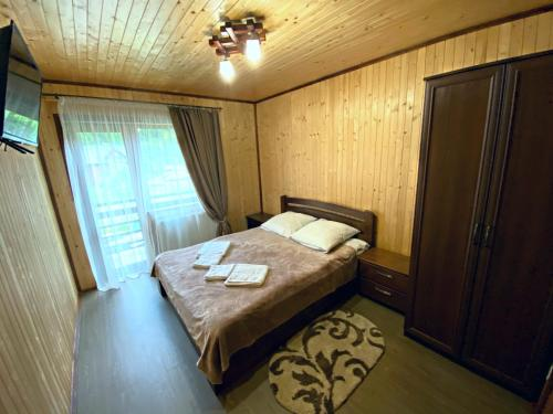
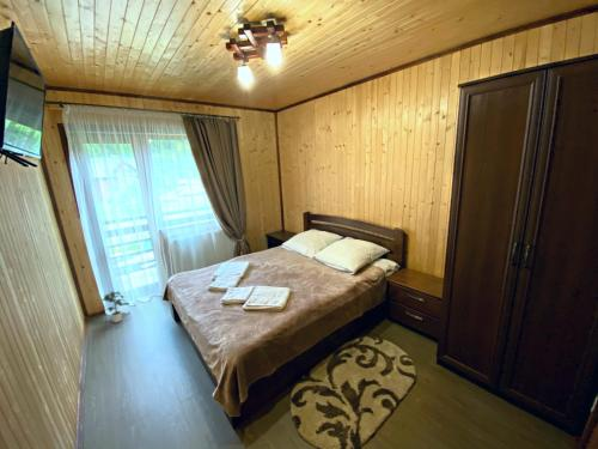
+ potted plant (117, 304)
